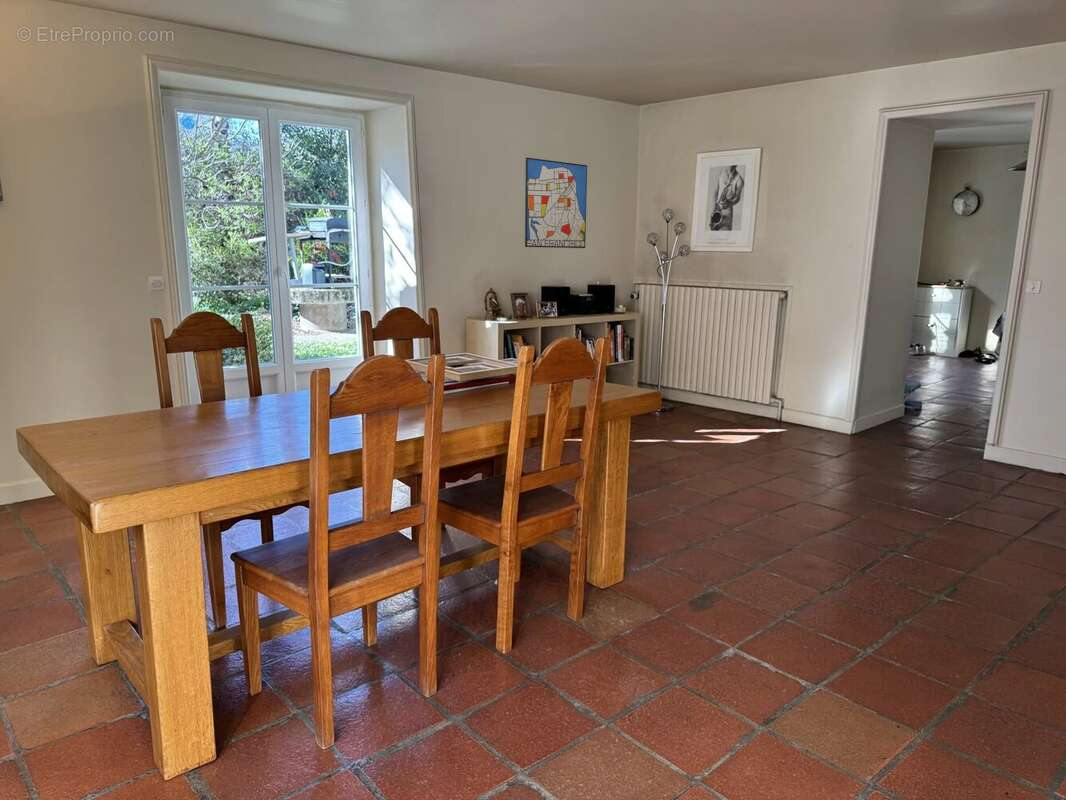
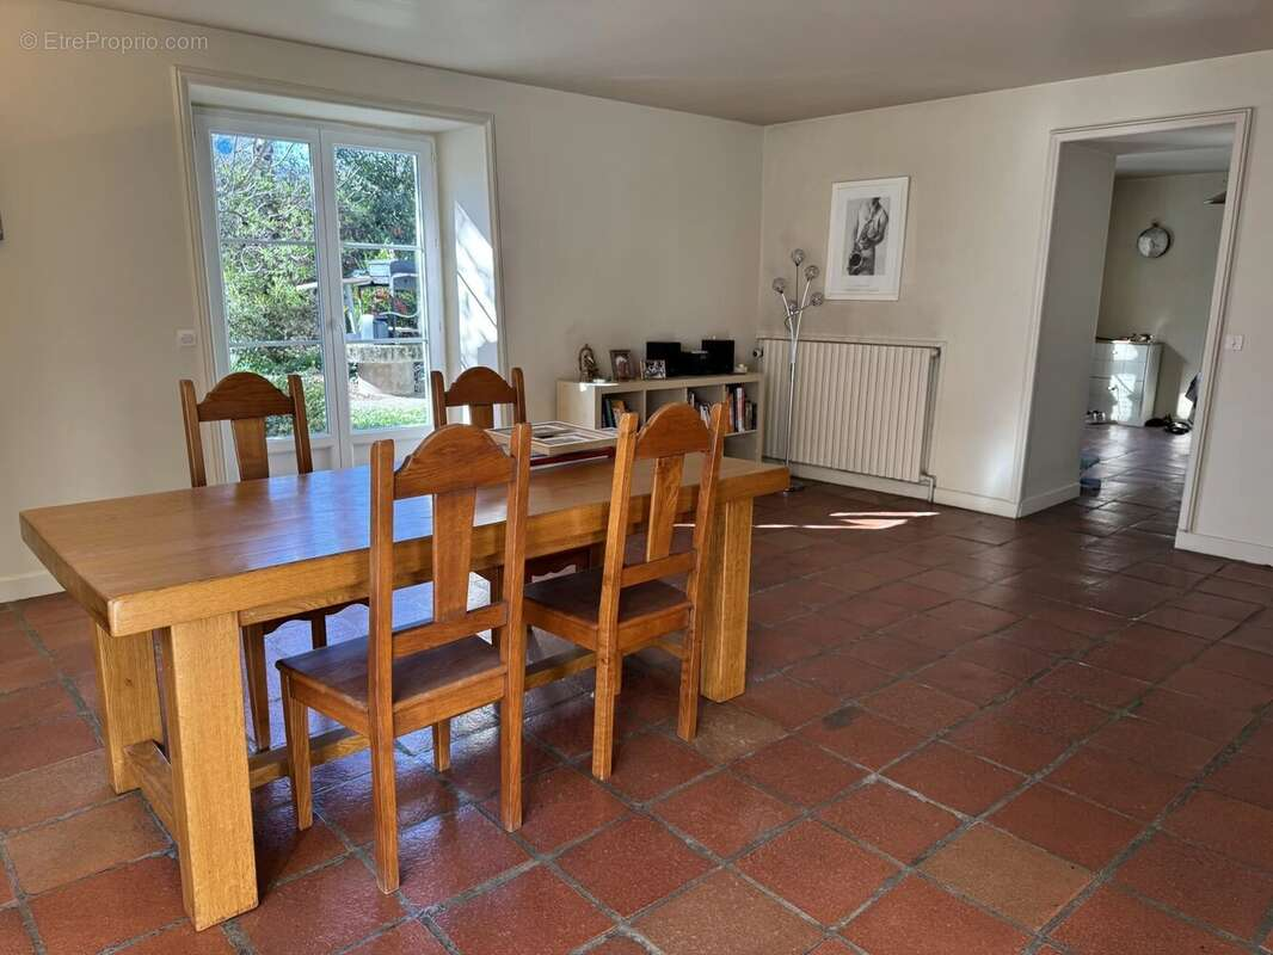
- wall art (556, 205)
